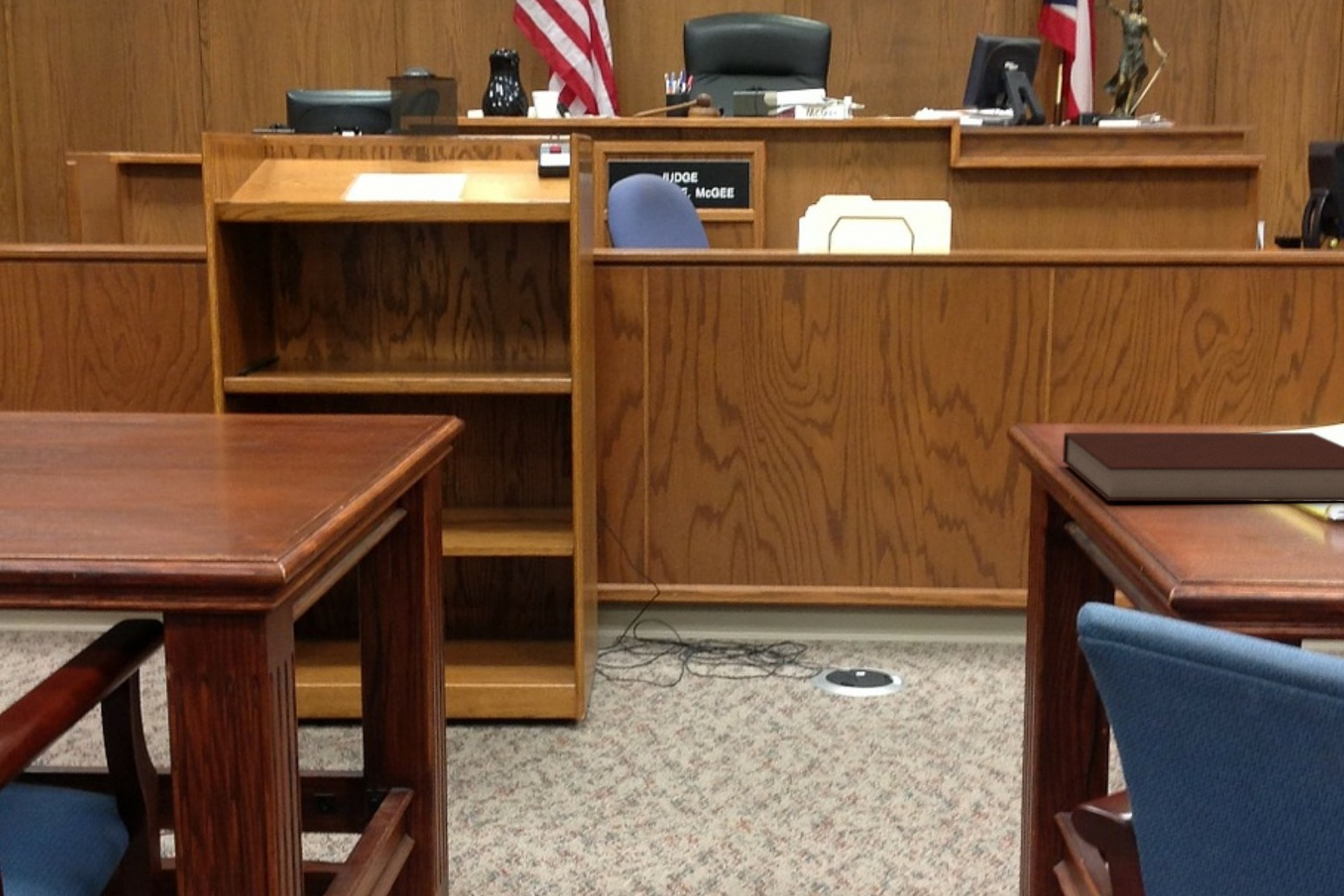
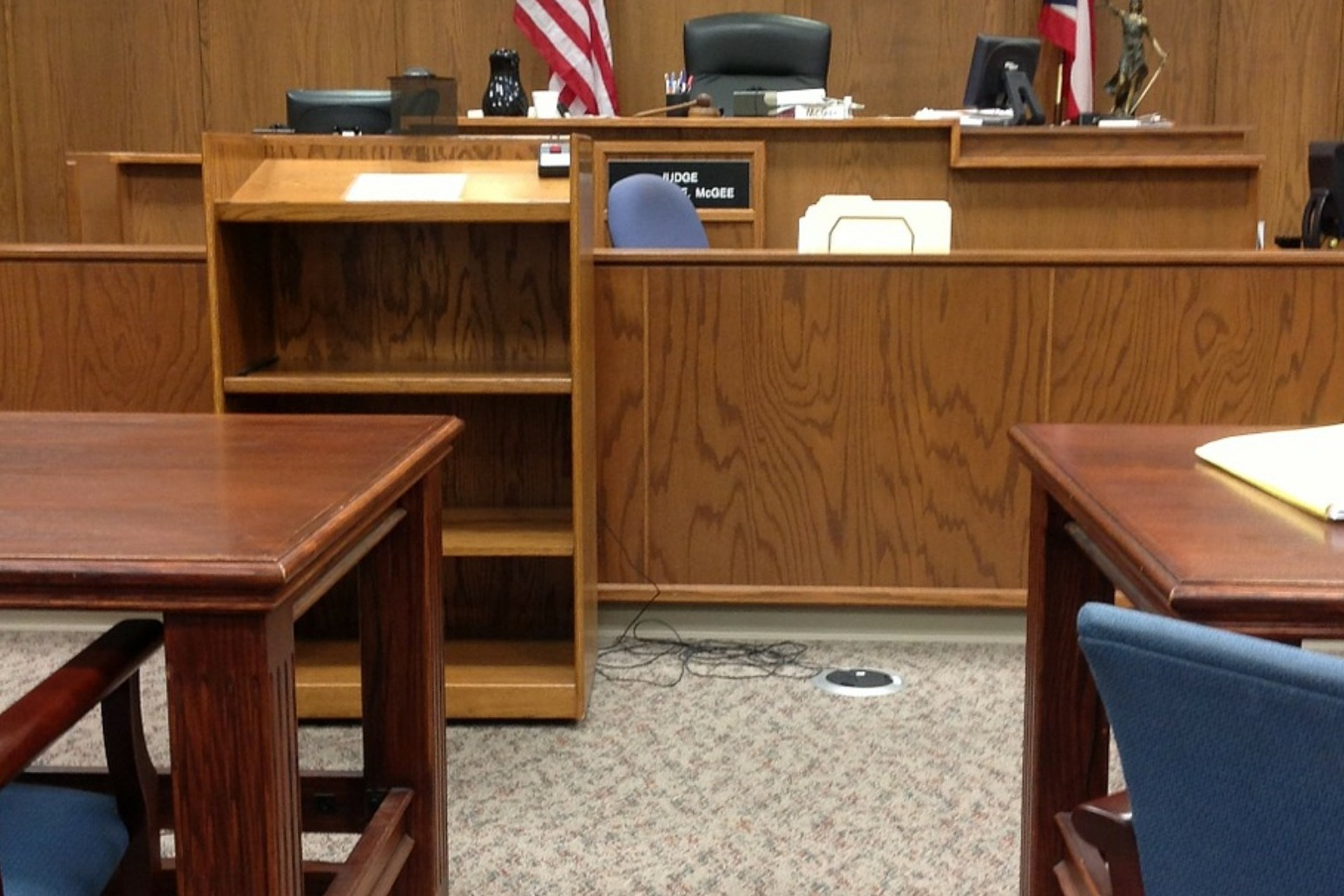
- notebook (1216, 464)
